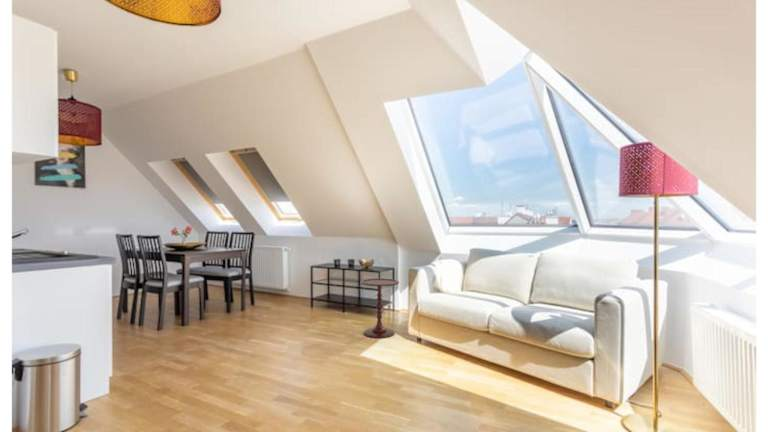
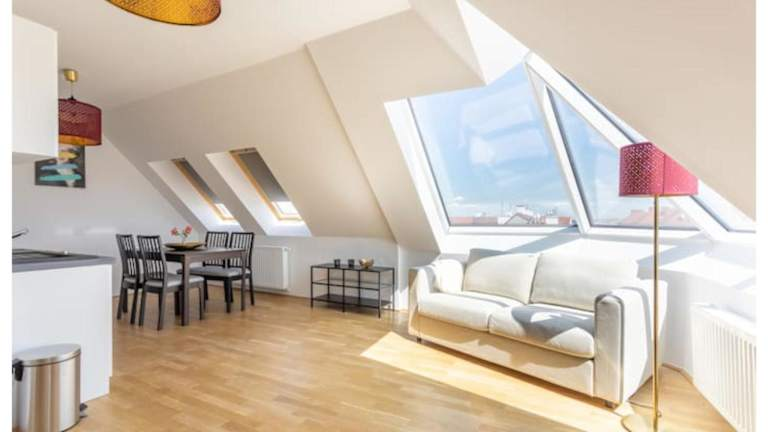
- side table (379, 307)
